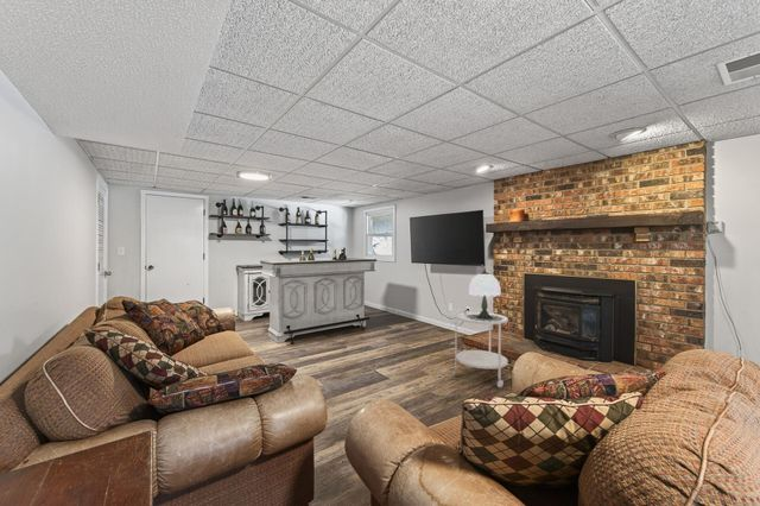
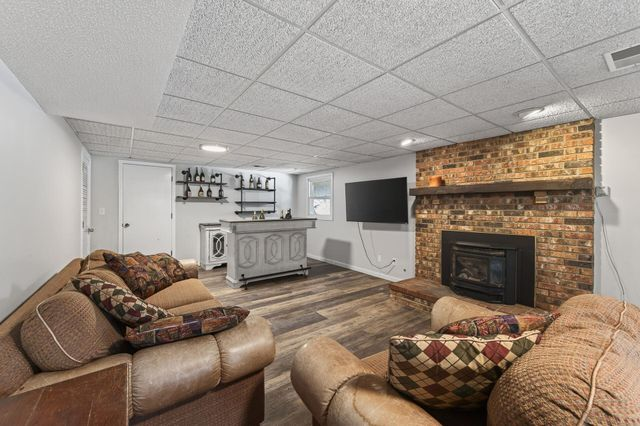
- side table (482, 350)
- table lamp (480, 291)
